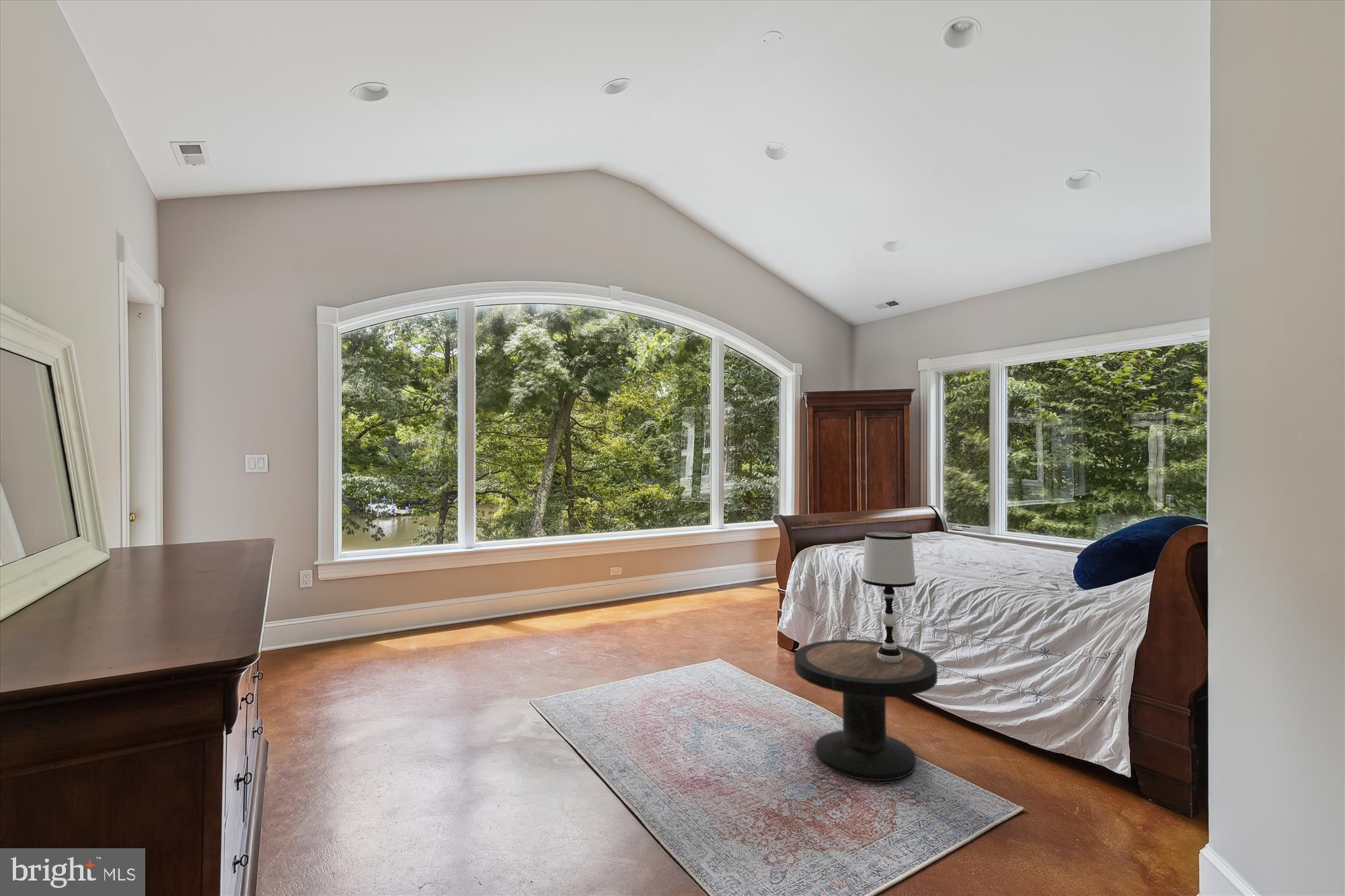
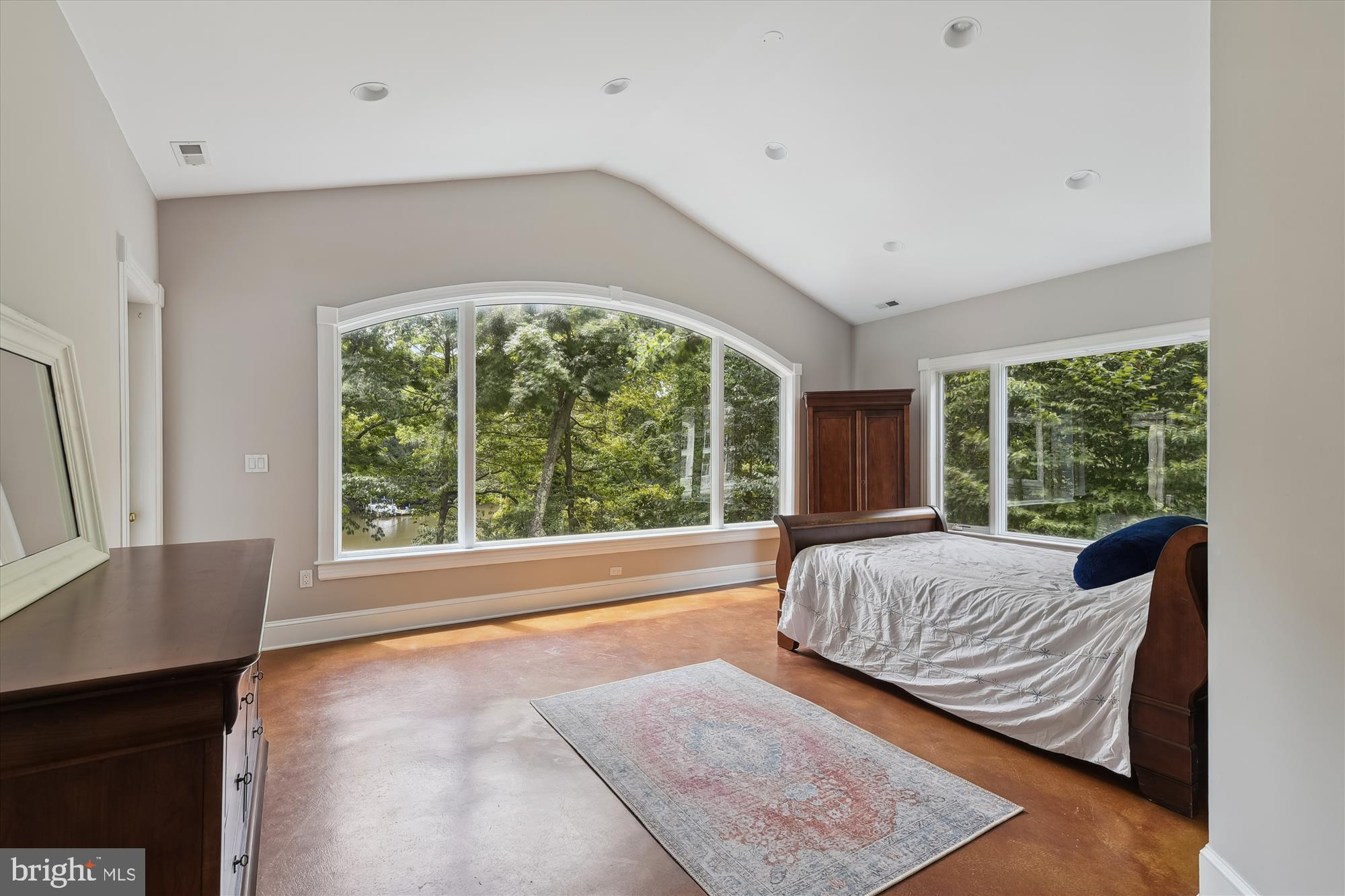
- side table (863, 708)
- table lamp (888, 596)
